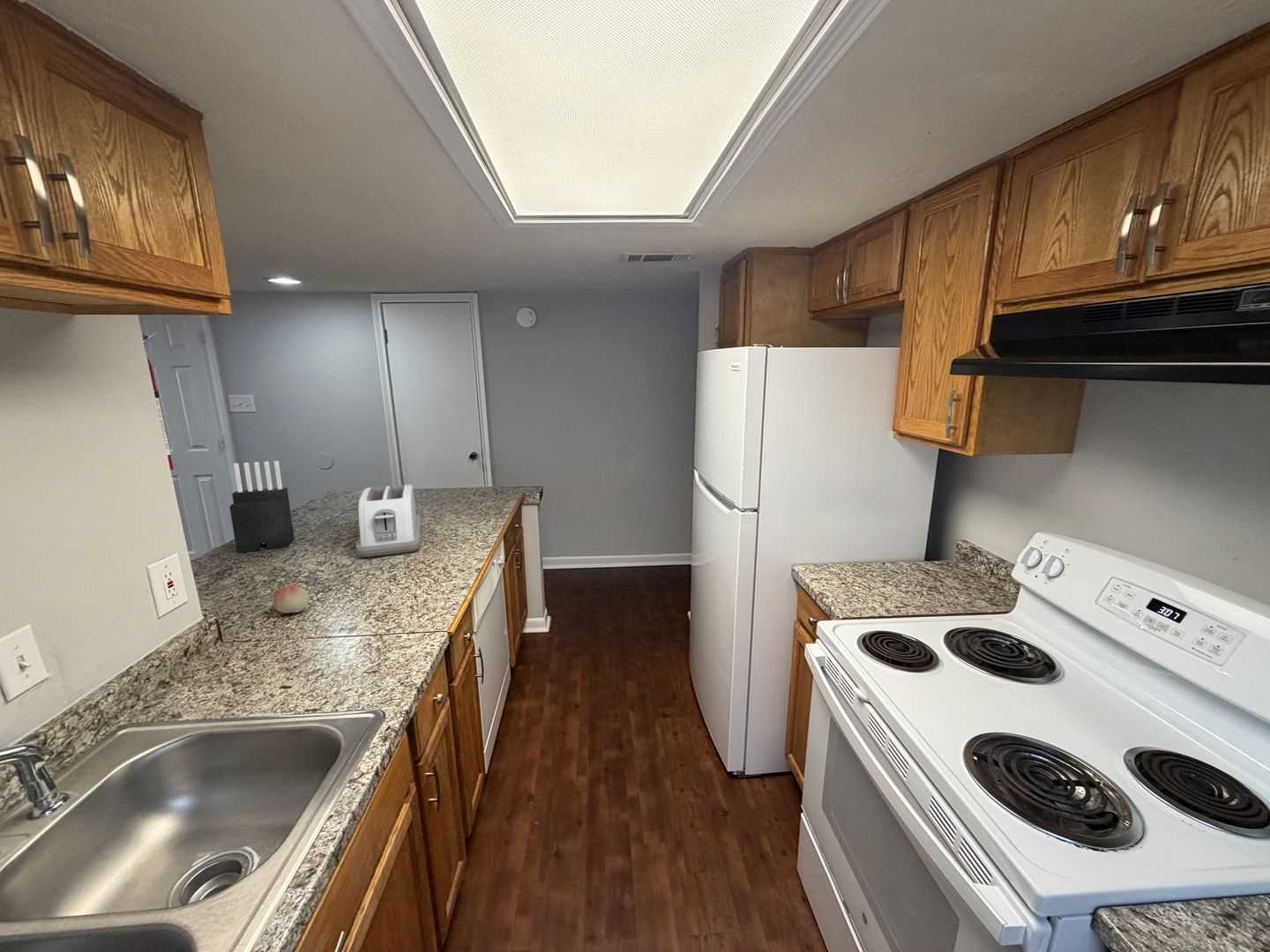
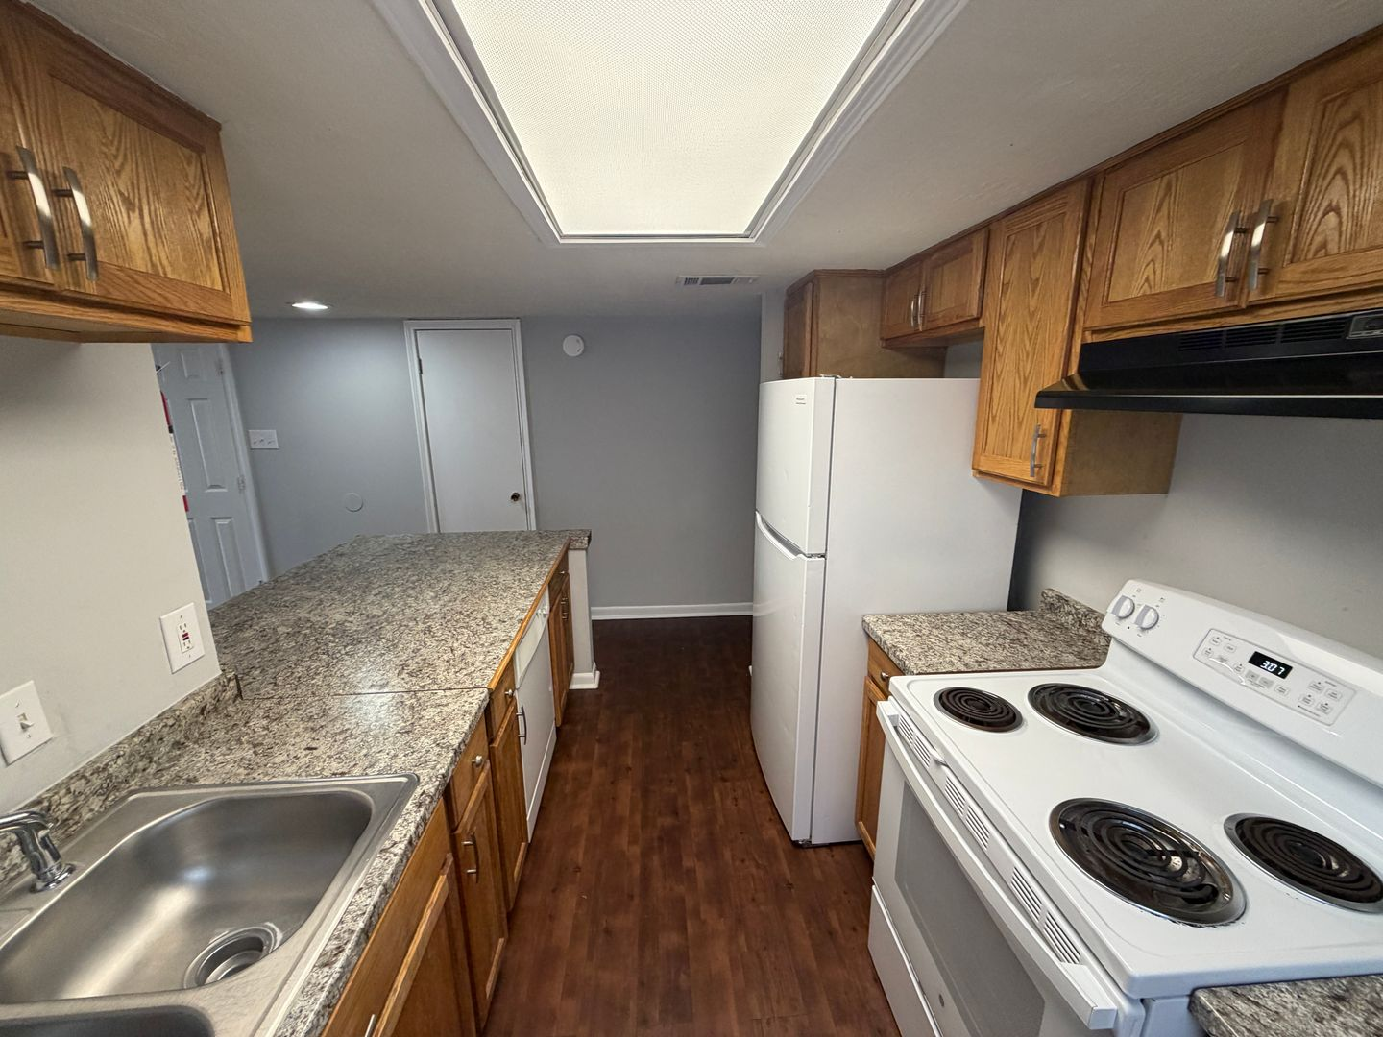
- knife block (259, 505)
- fruit (292, 599)
- toaster (389, 515)
